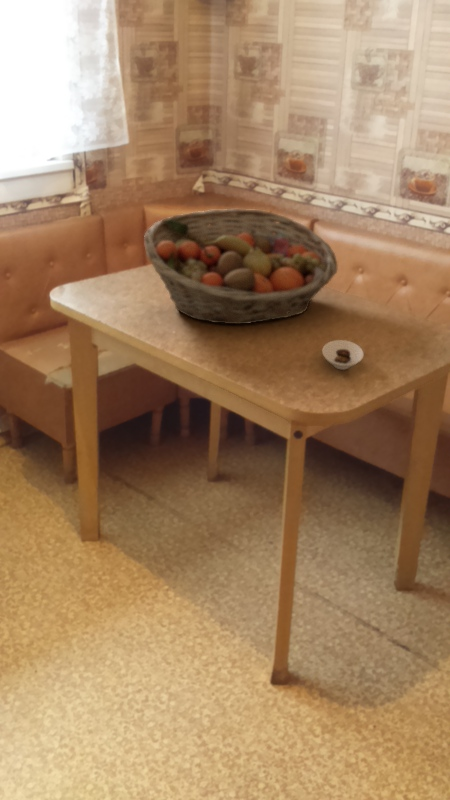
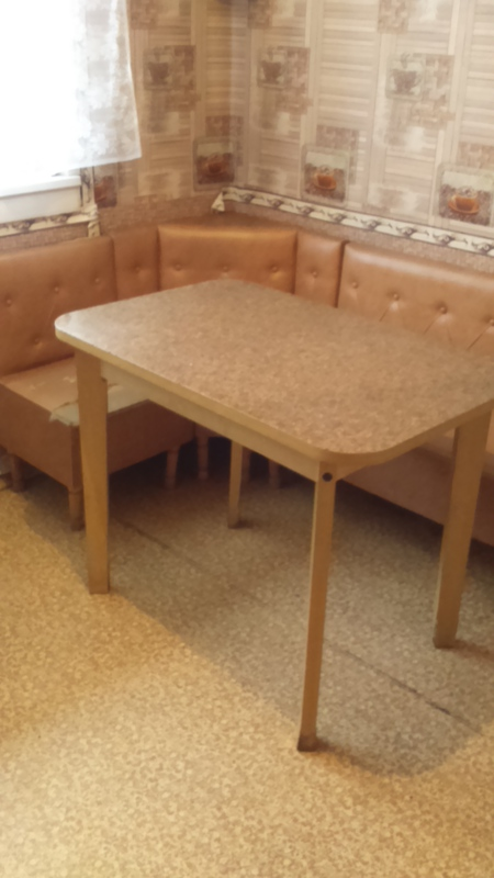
- fruit basket (240, 264)
- saucer (342, 356)
